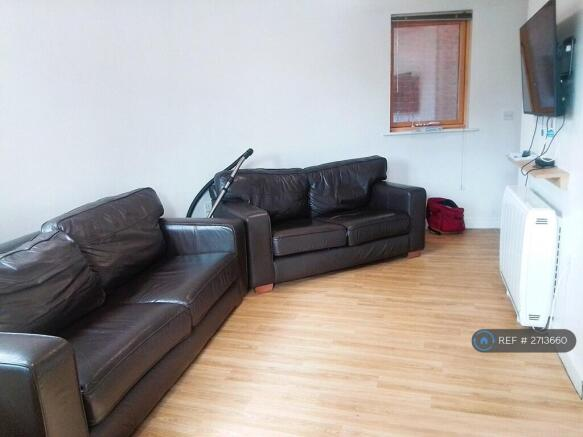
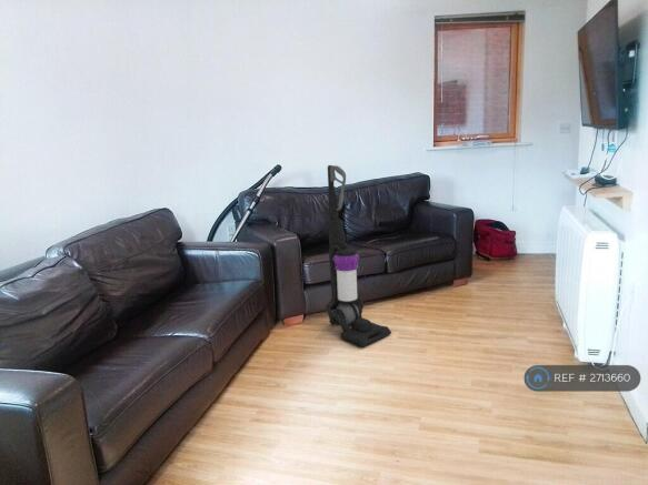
+ vacuum cleaner (349, 252)
